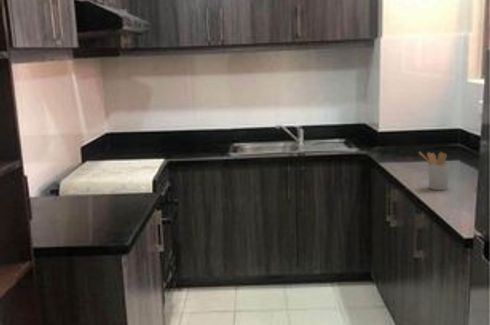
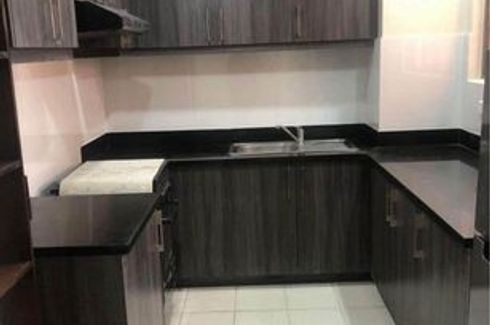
- utensil holder (433, 169)
